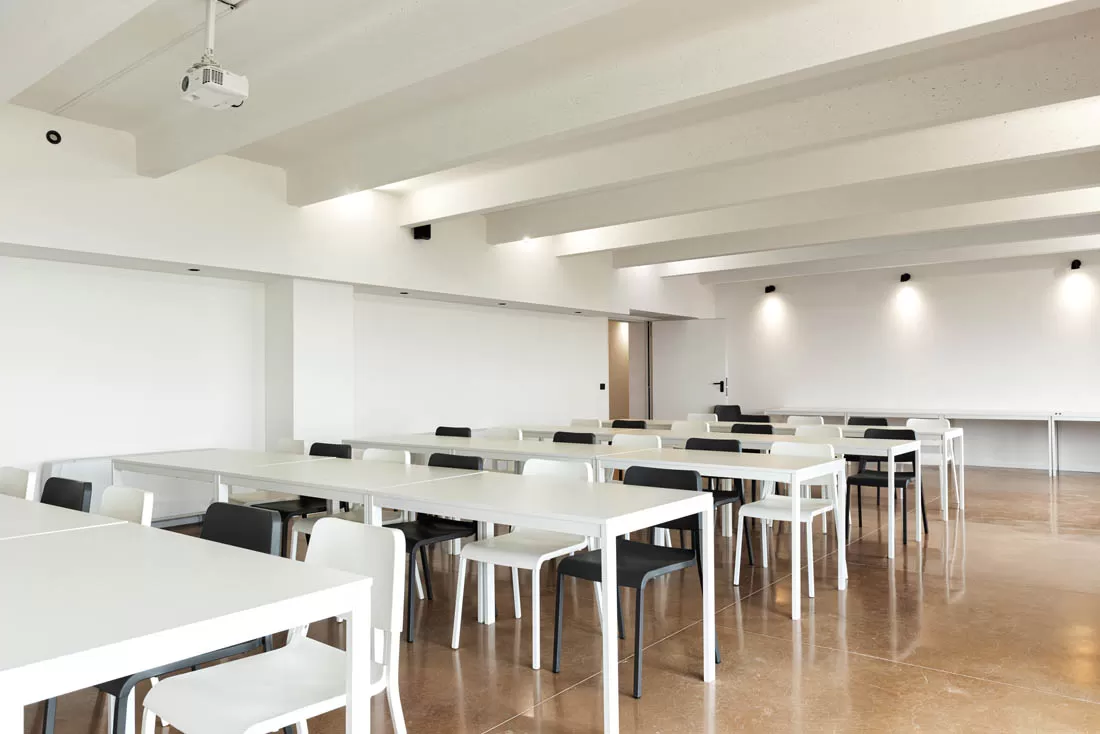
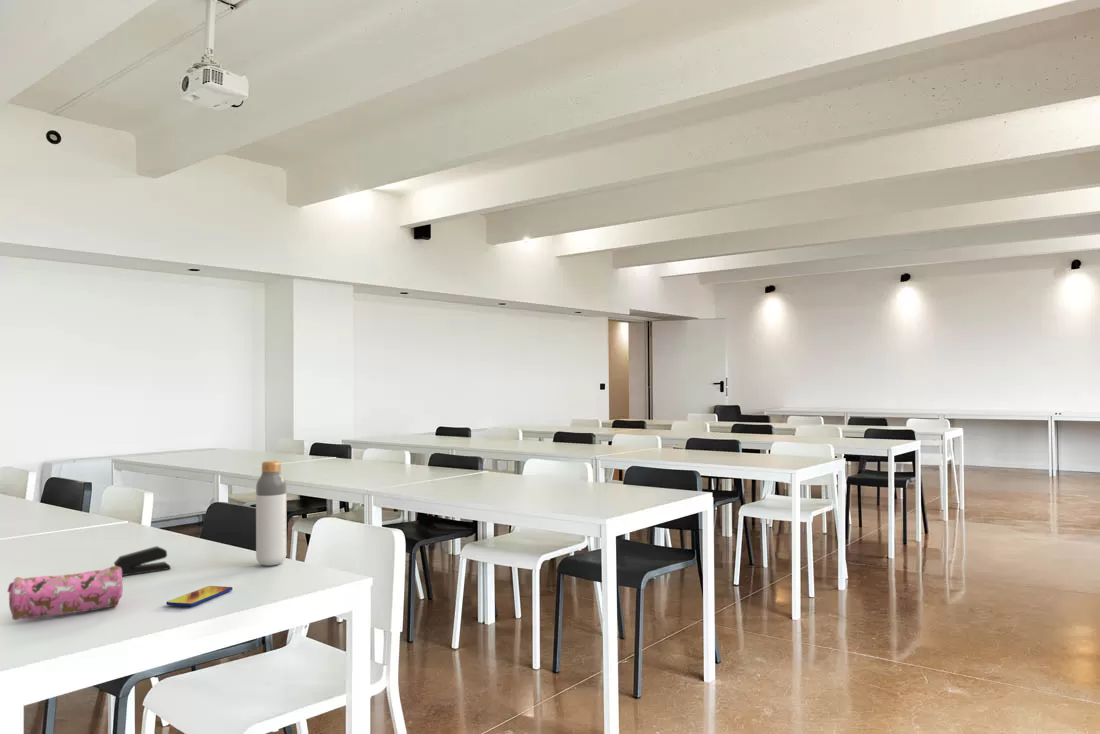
+ bottle (271, 512)
+ stapler (142, 560)
+ pencil case (66, 592)
+ smartphone (200, 595)
